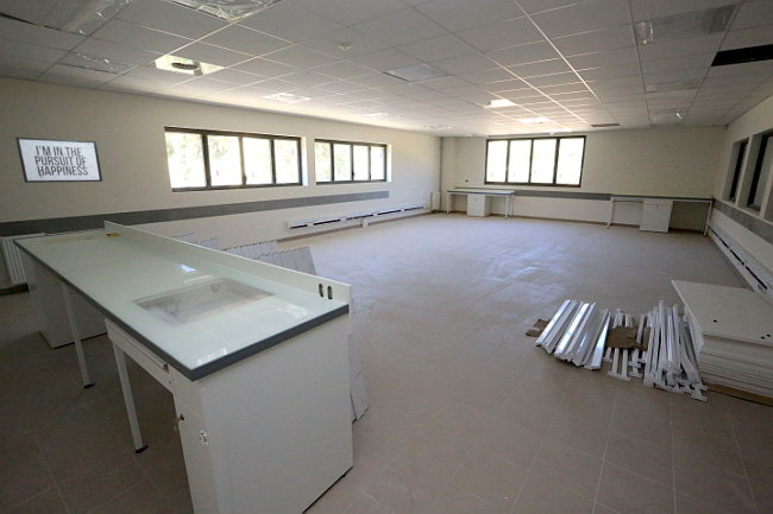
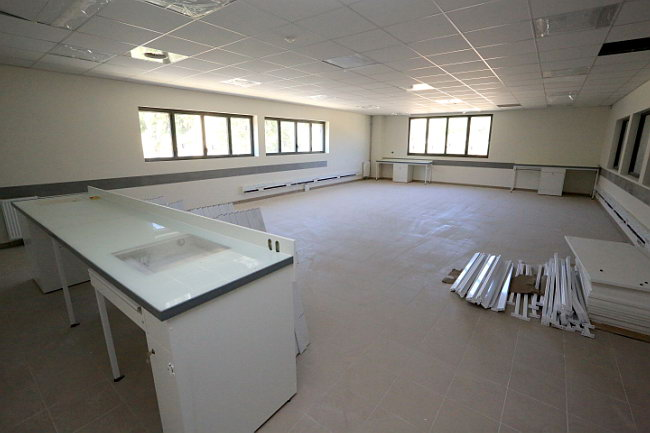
- mirror (62, 160)
